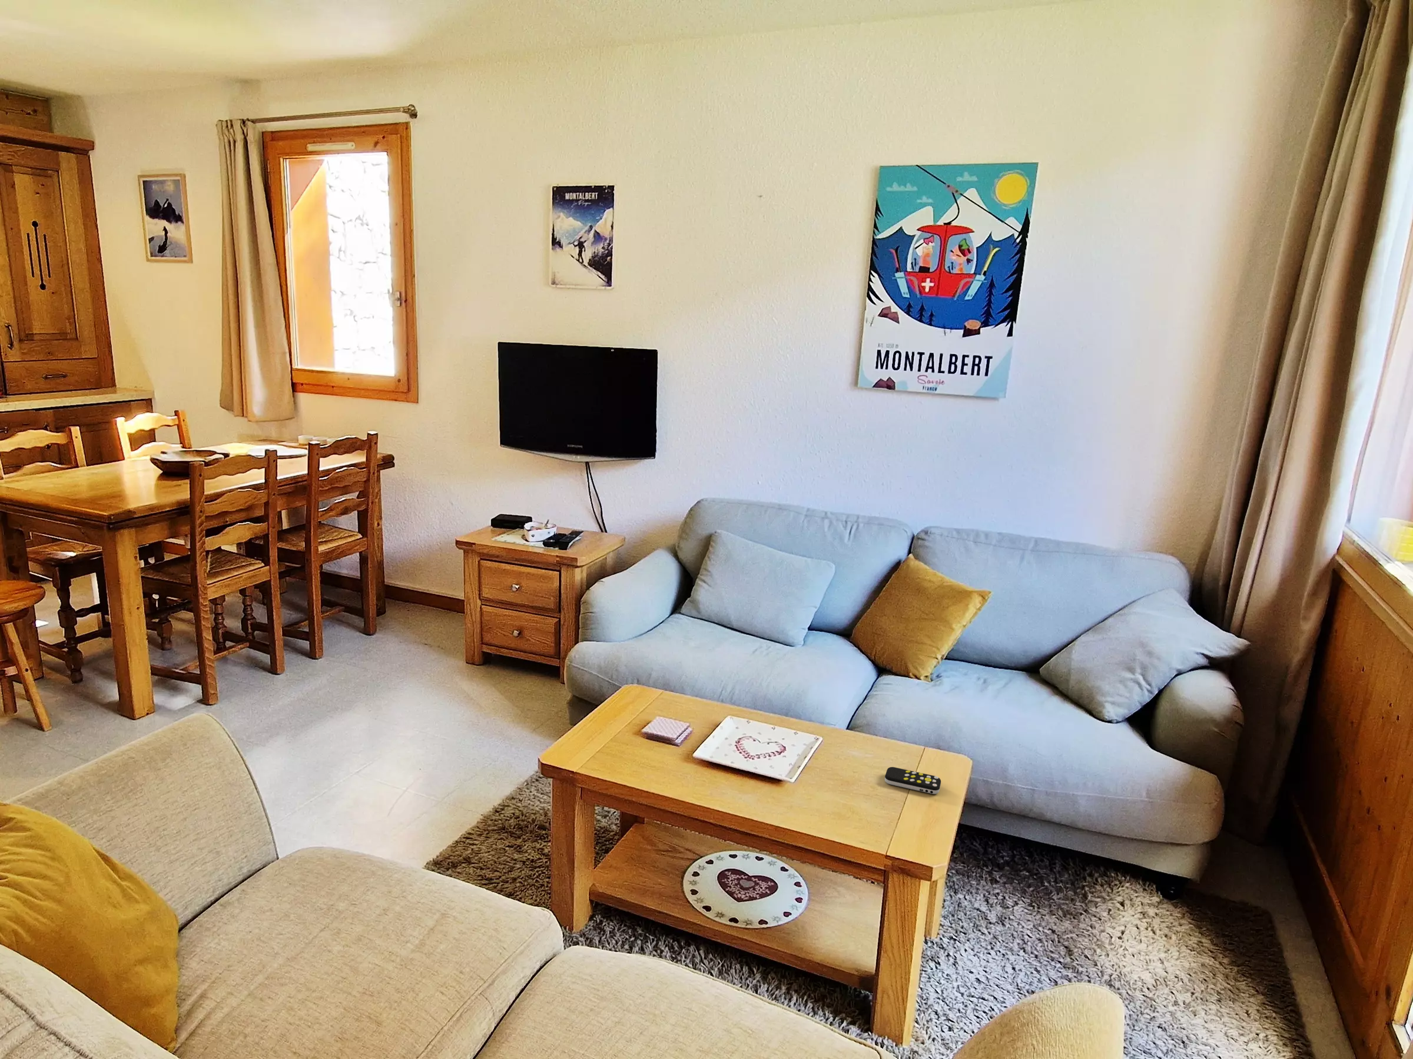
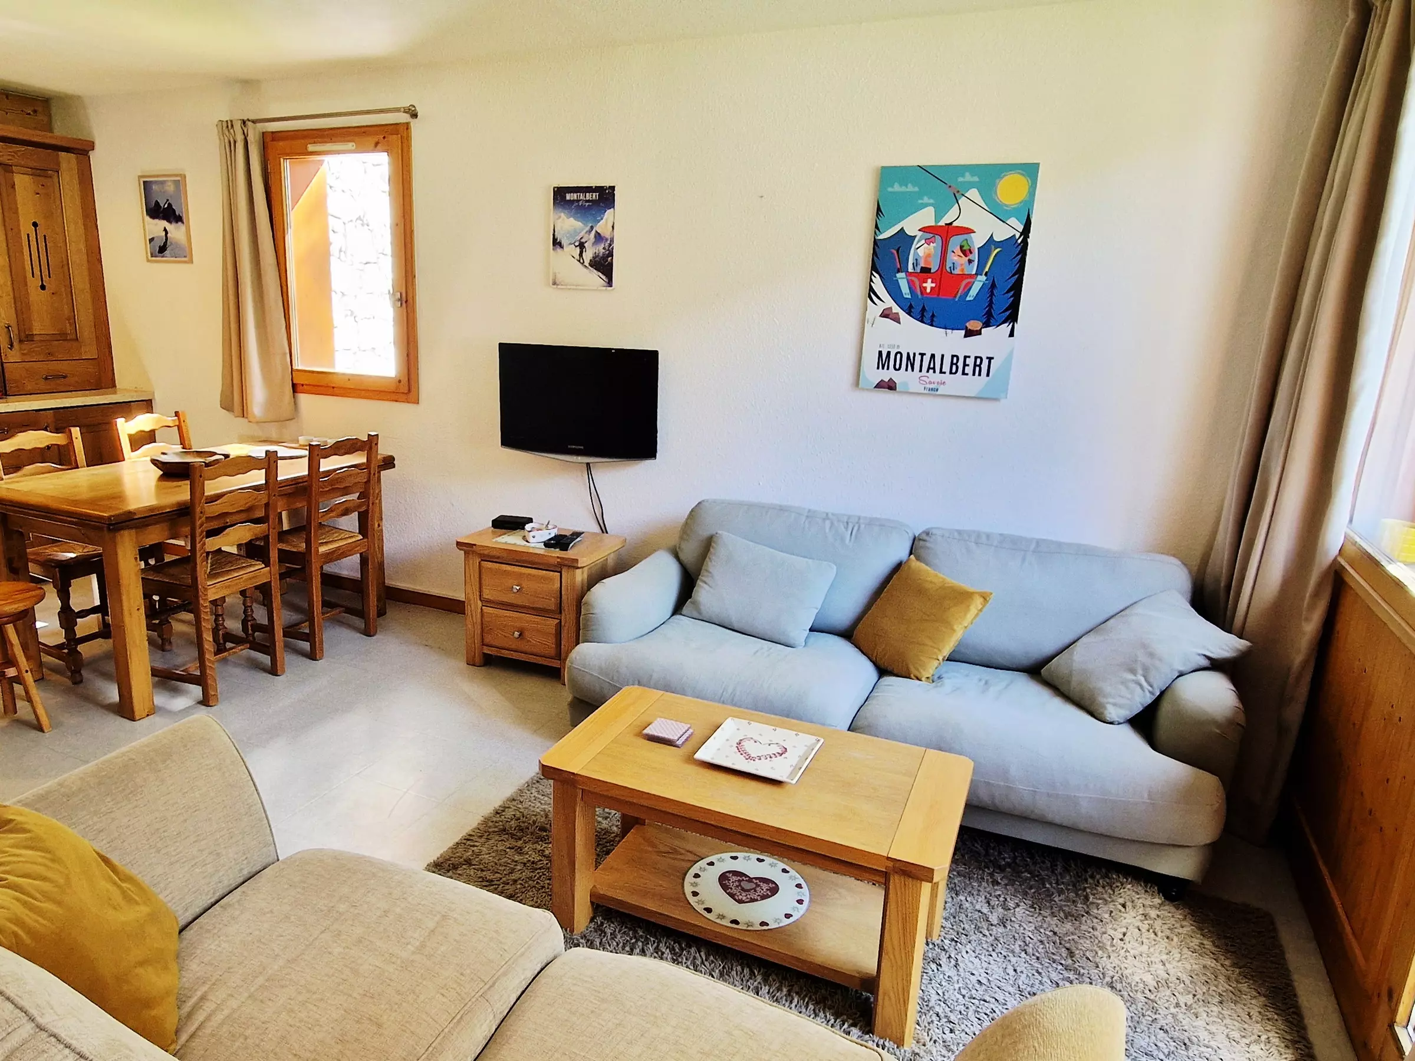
- remote control (912, 780)
